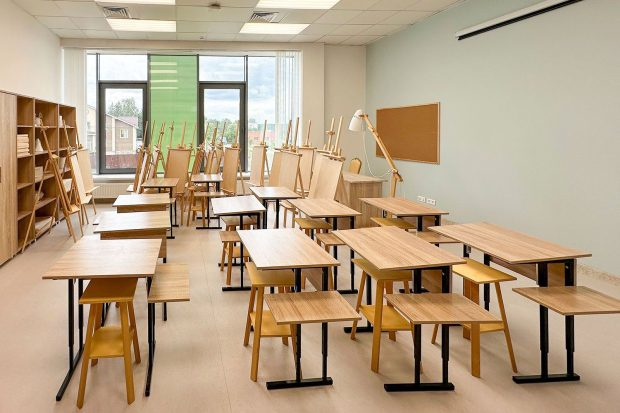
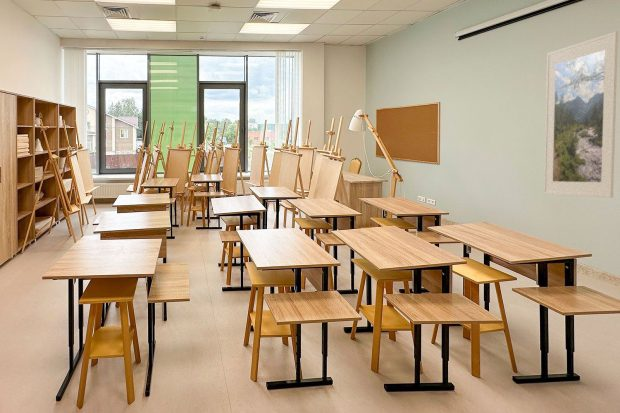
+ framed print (577, 120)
